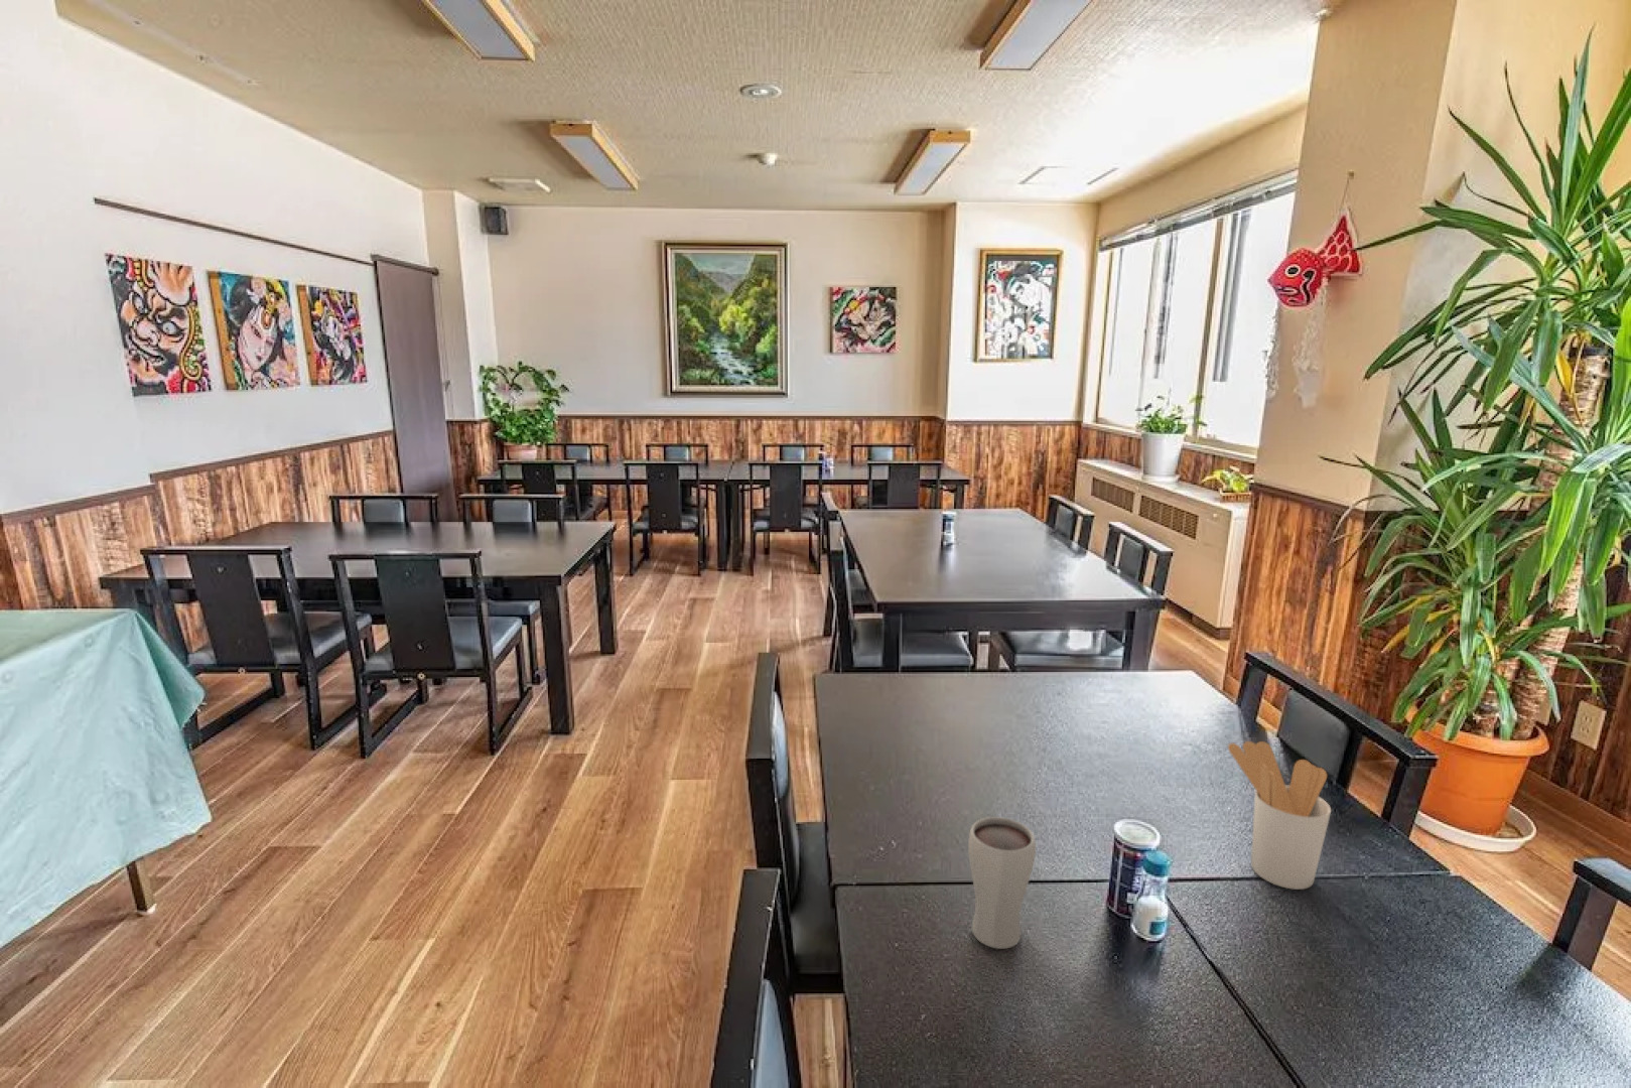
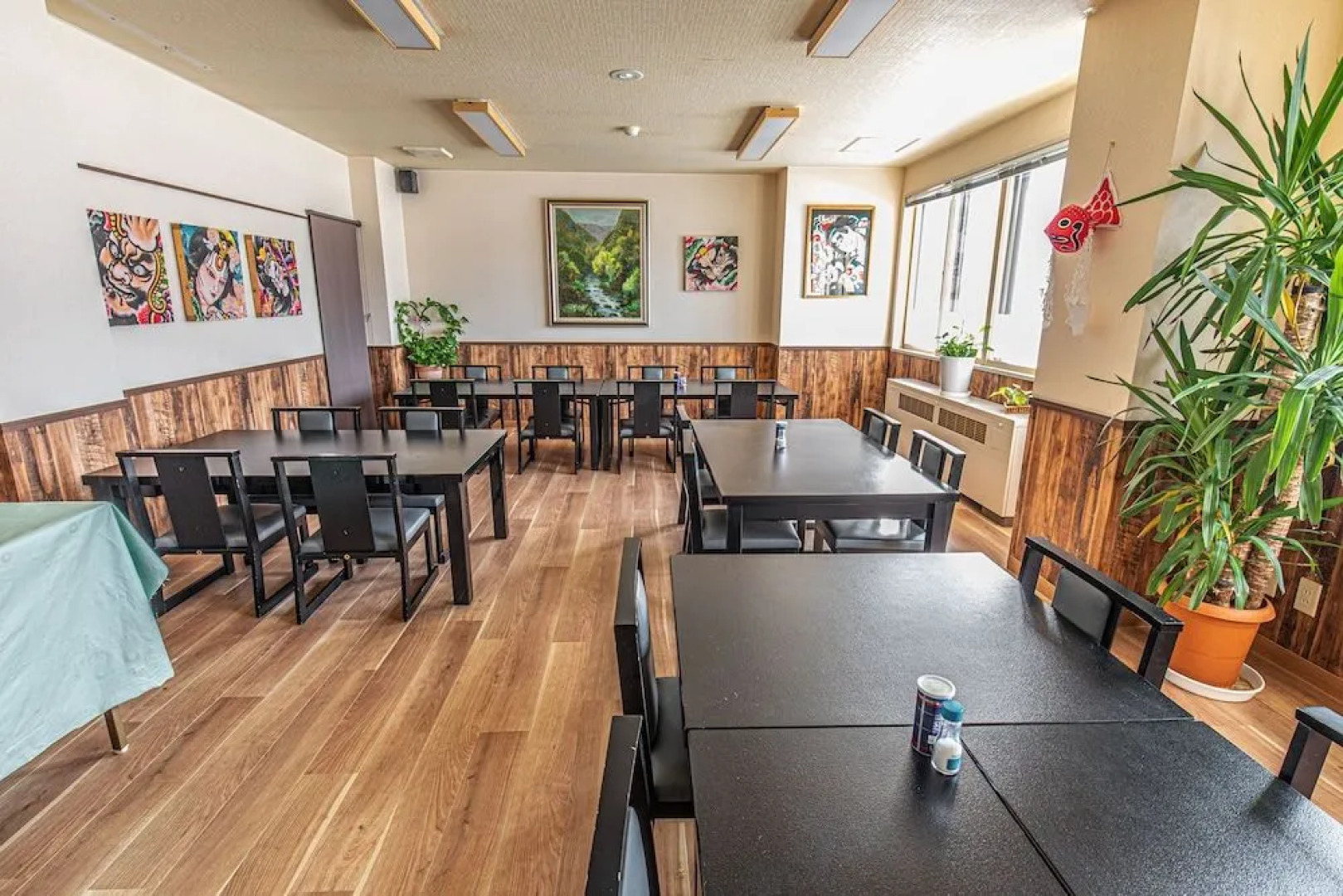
- drinking glass (998, 884)
- utensil holder (1274, 810)
